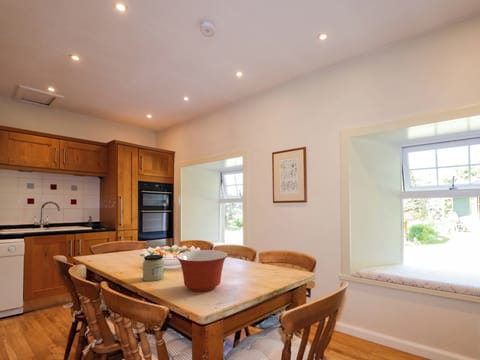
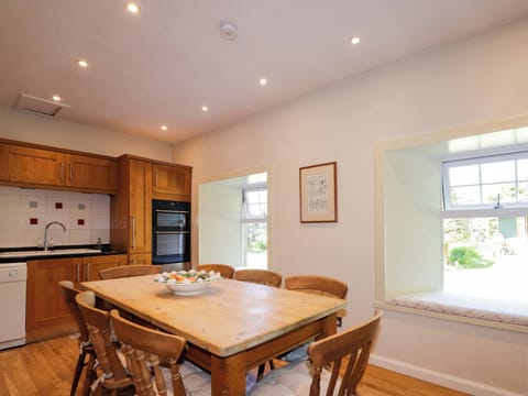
- jar (153, 267)
- mixing bowl (202, 271)
